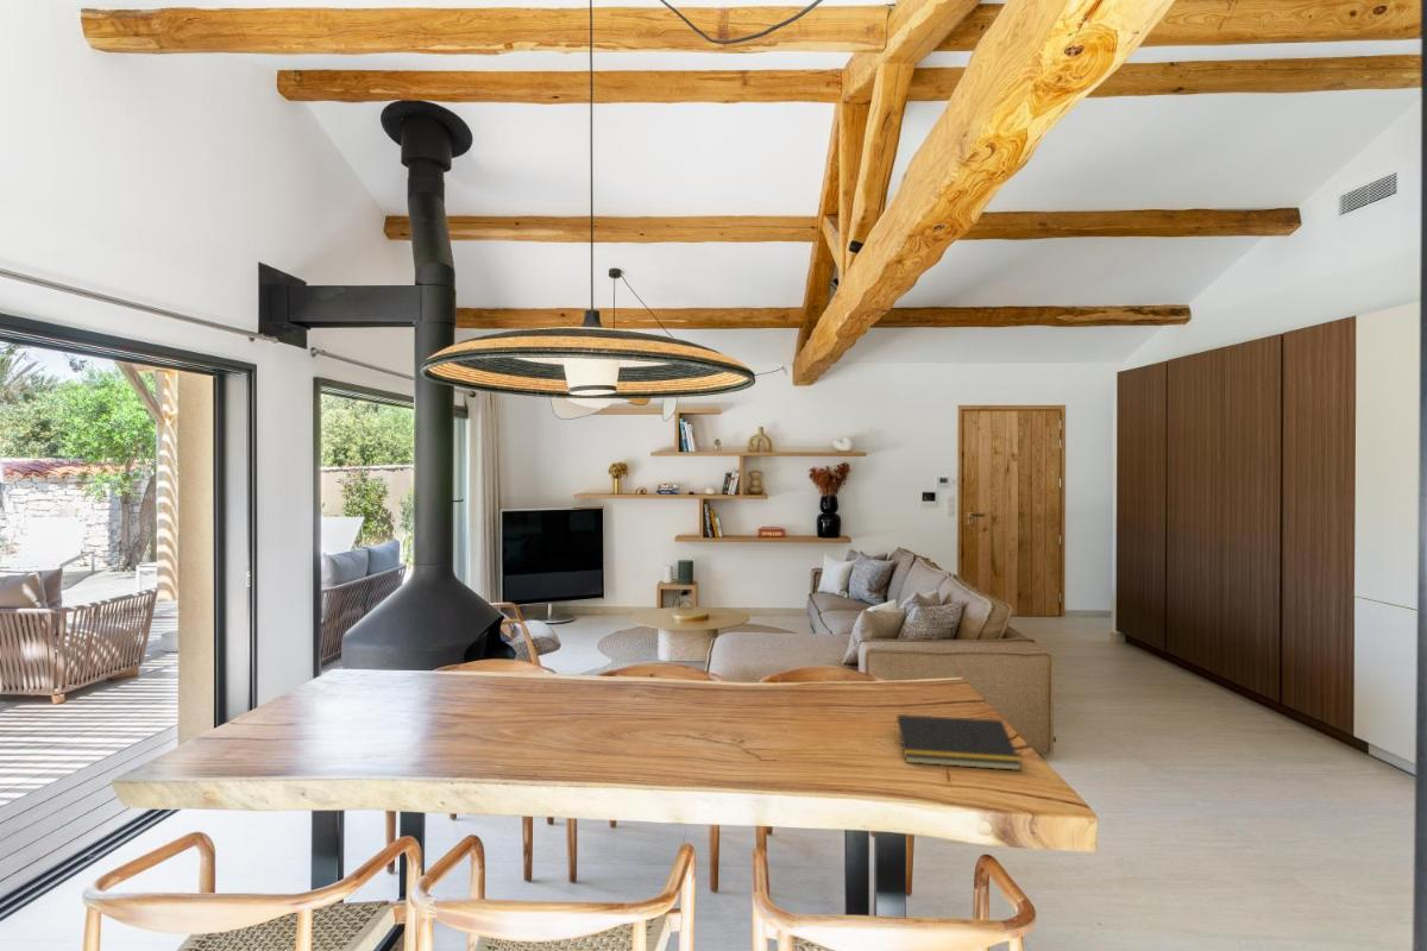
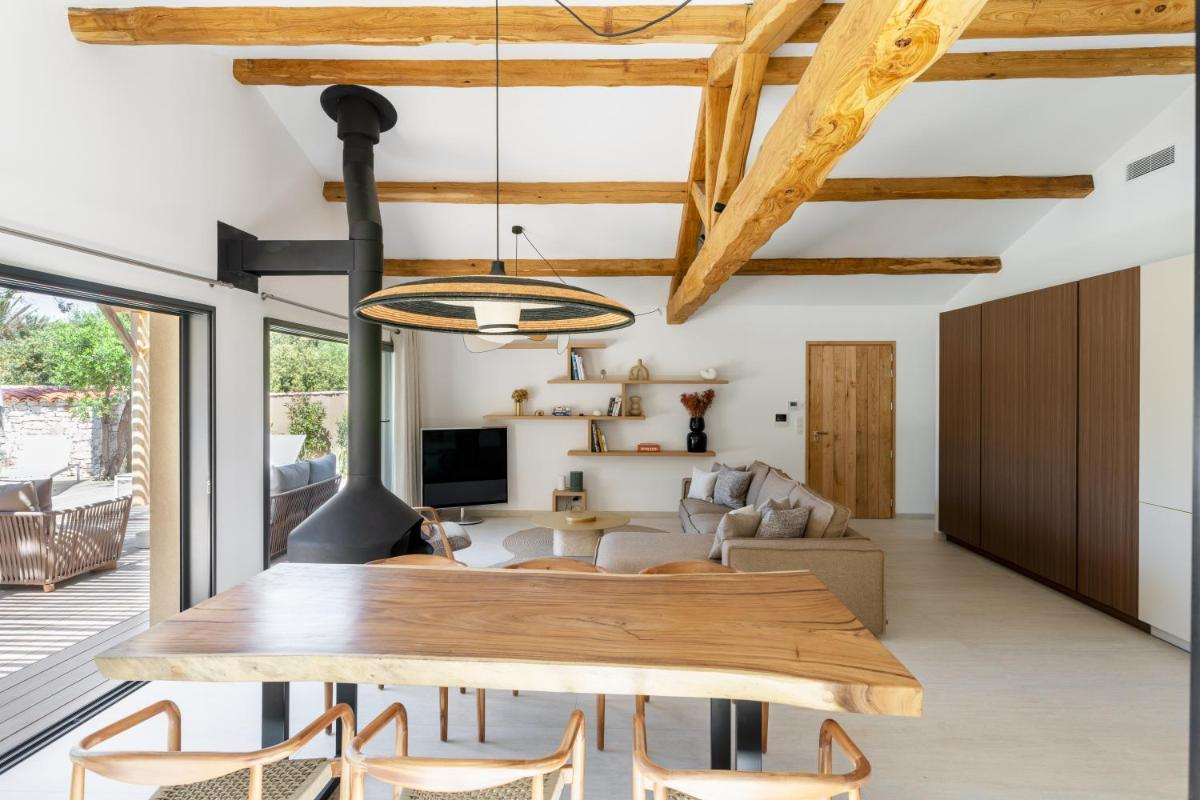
- notepad (955, 739)
